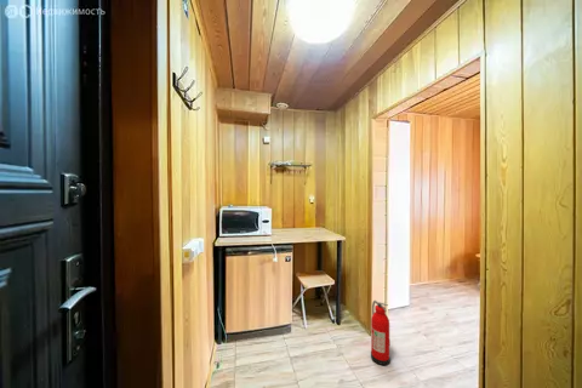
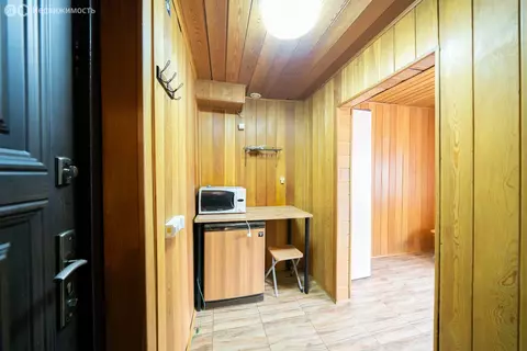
- fire extinguisher (380, 327)
